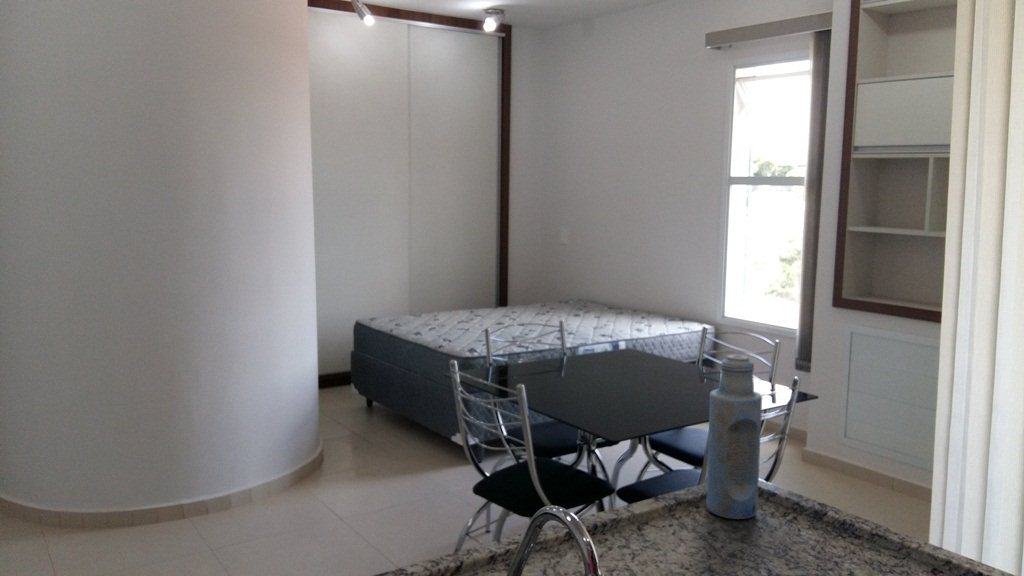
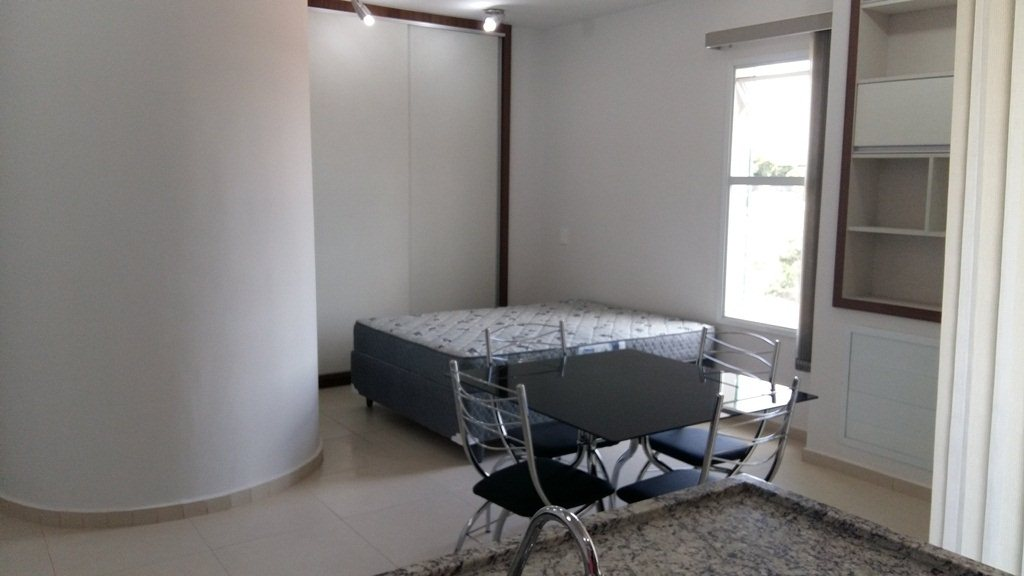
- bottle (734, 433)
